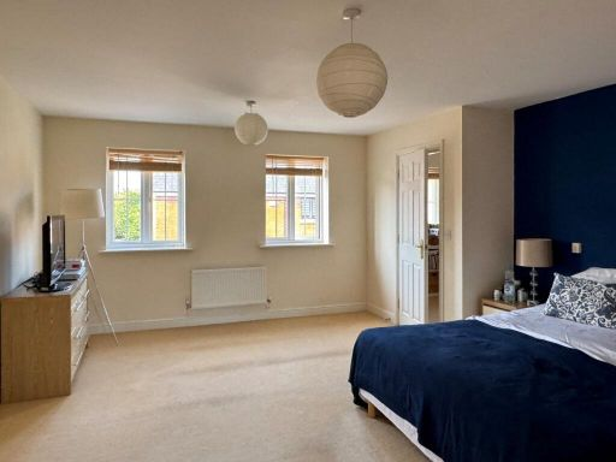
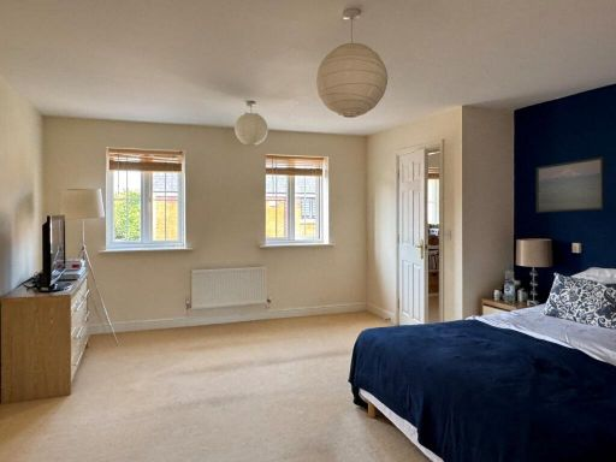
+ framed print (567, 186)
